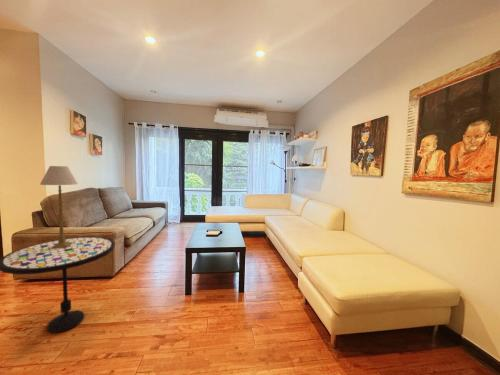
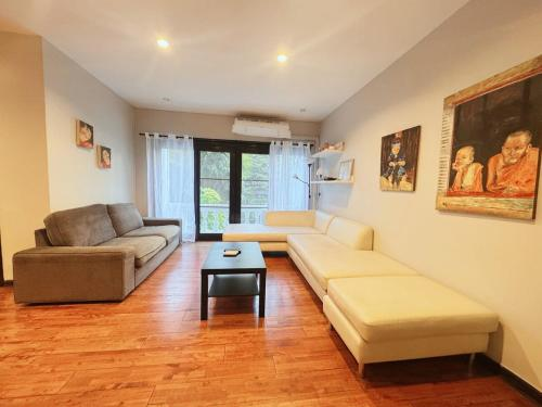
- side table (65, 286)
- table lamp (60, 206)
